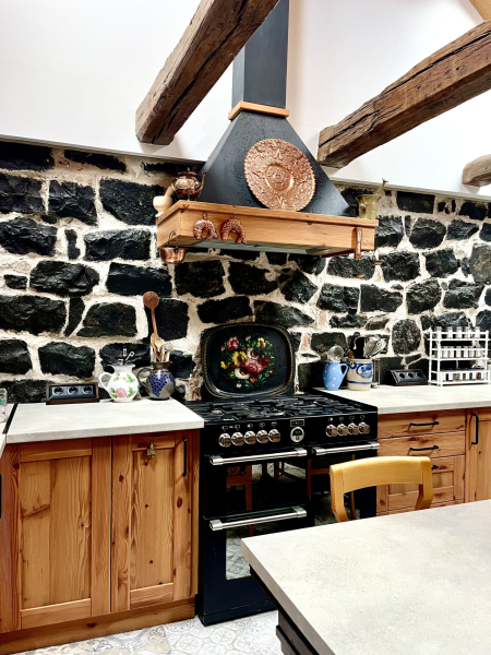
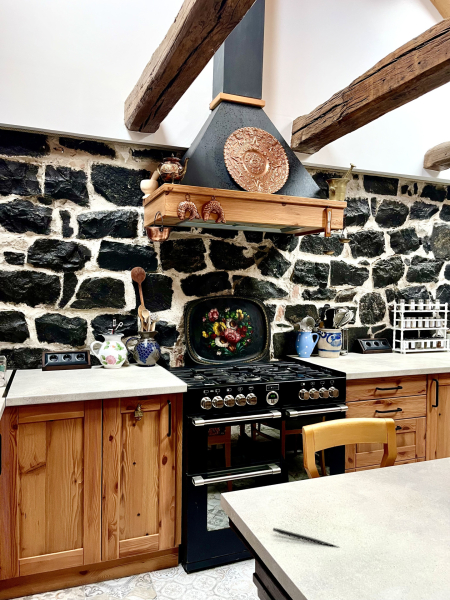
+ pen (305, 537)
